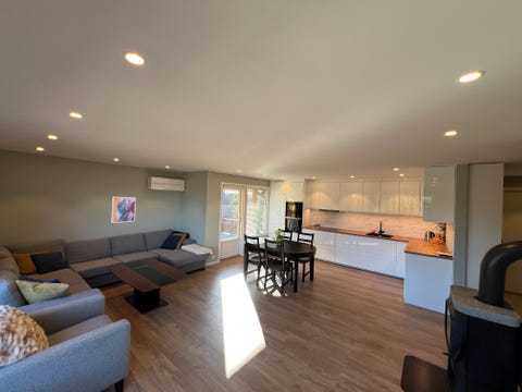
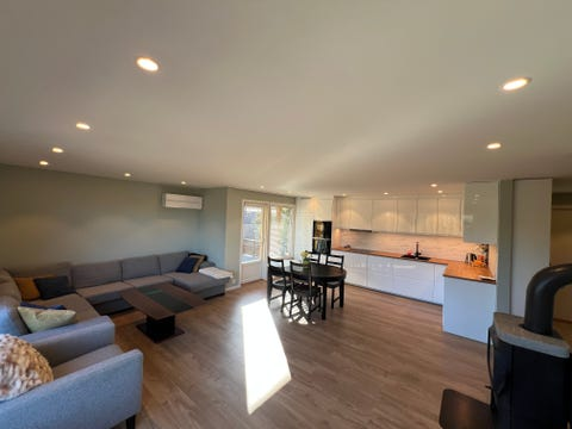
- wall art (124, 209)
